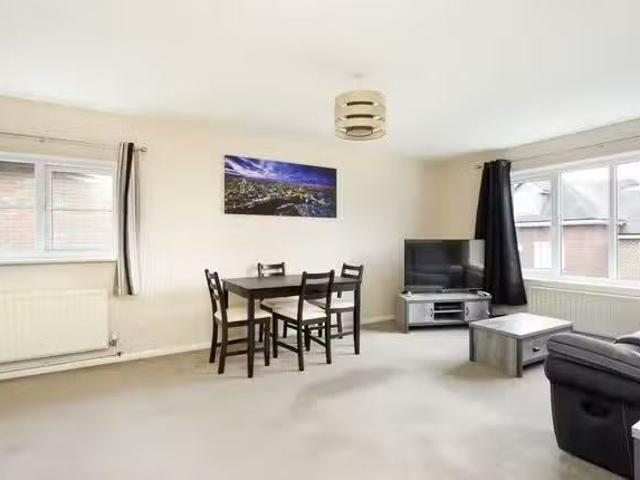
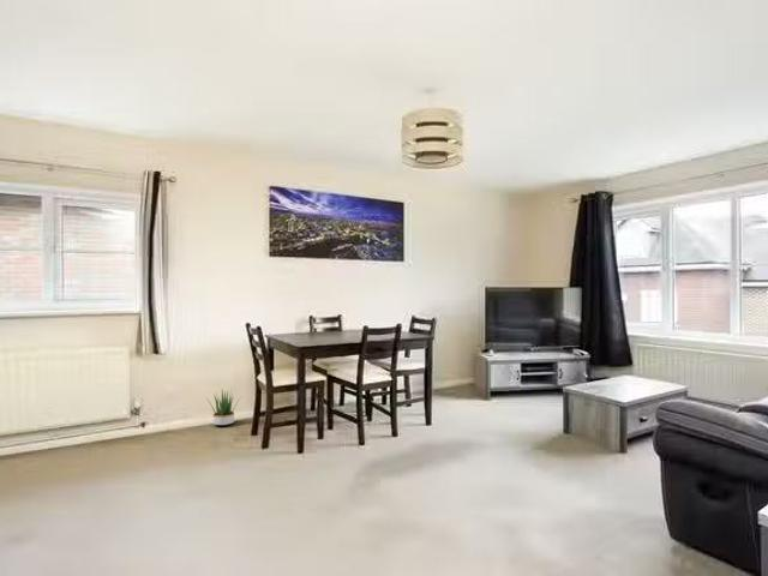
+ potted plant (223, 407)
